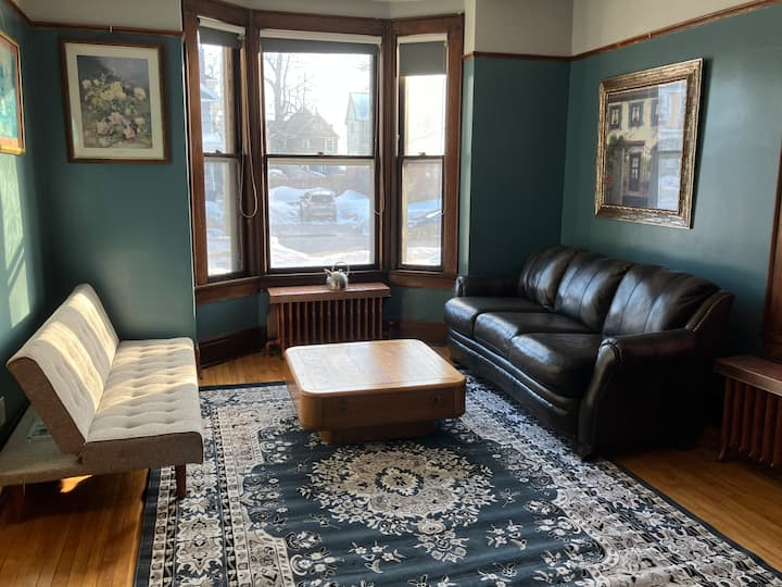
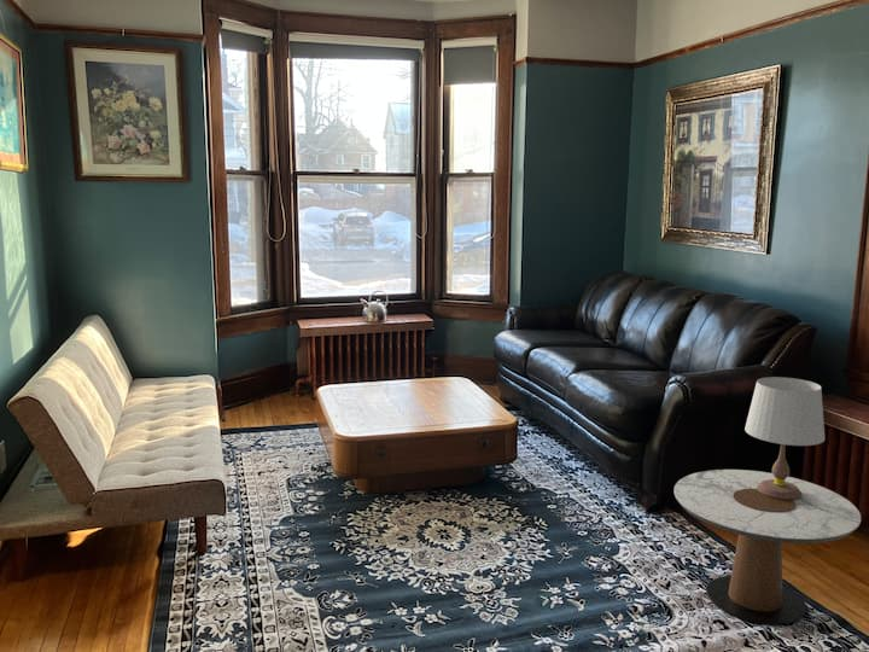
+ table lamp (783, 438)
+ side table (758, 549)
